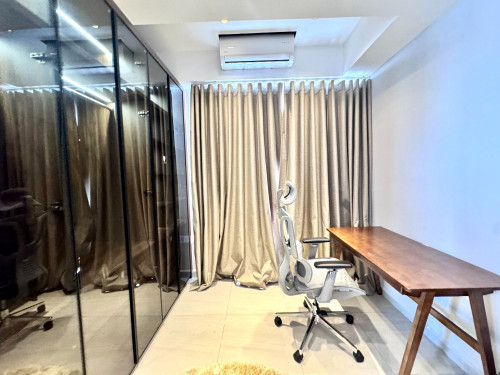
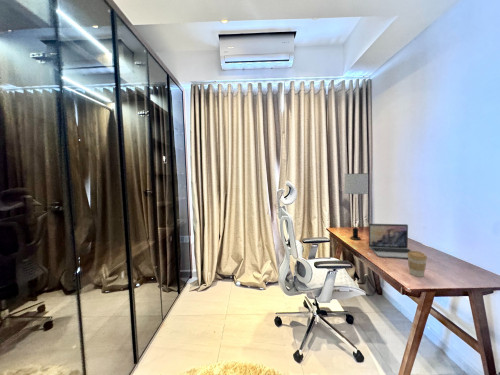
+ coffee cup (416, 263)
+ laptop (393, 240)
+ table lamp (355, 206)
